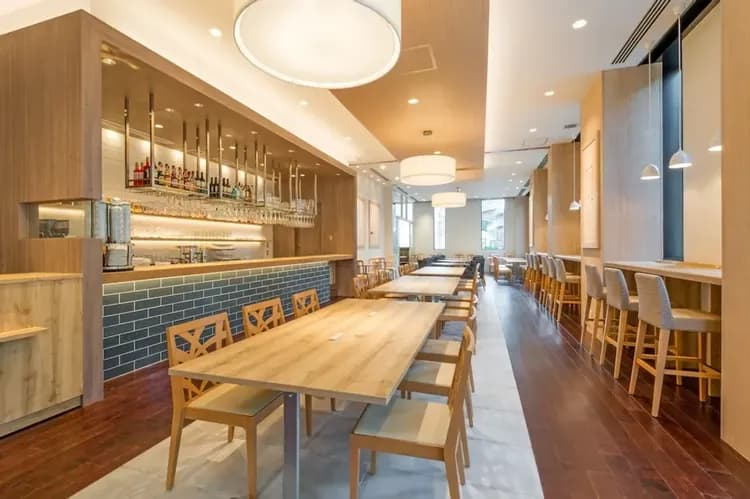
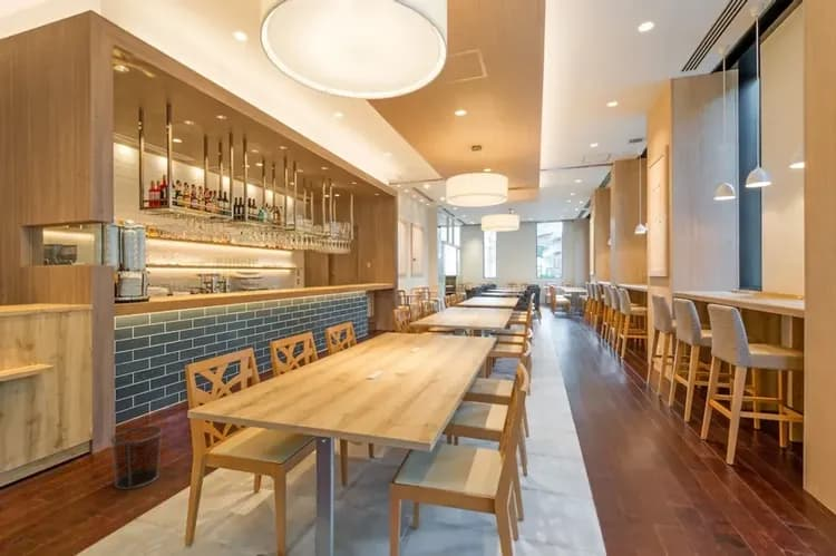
+ waste bin (137, 457)
